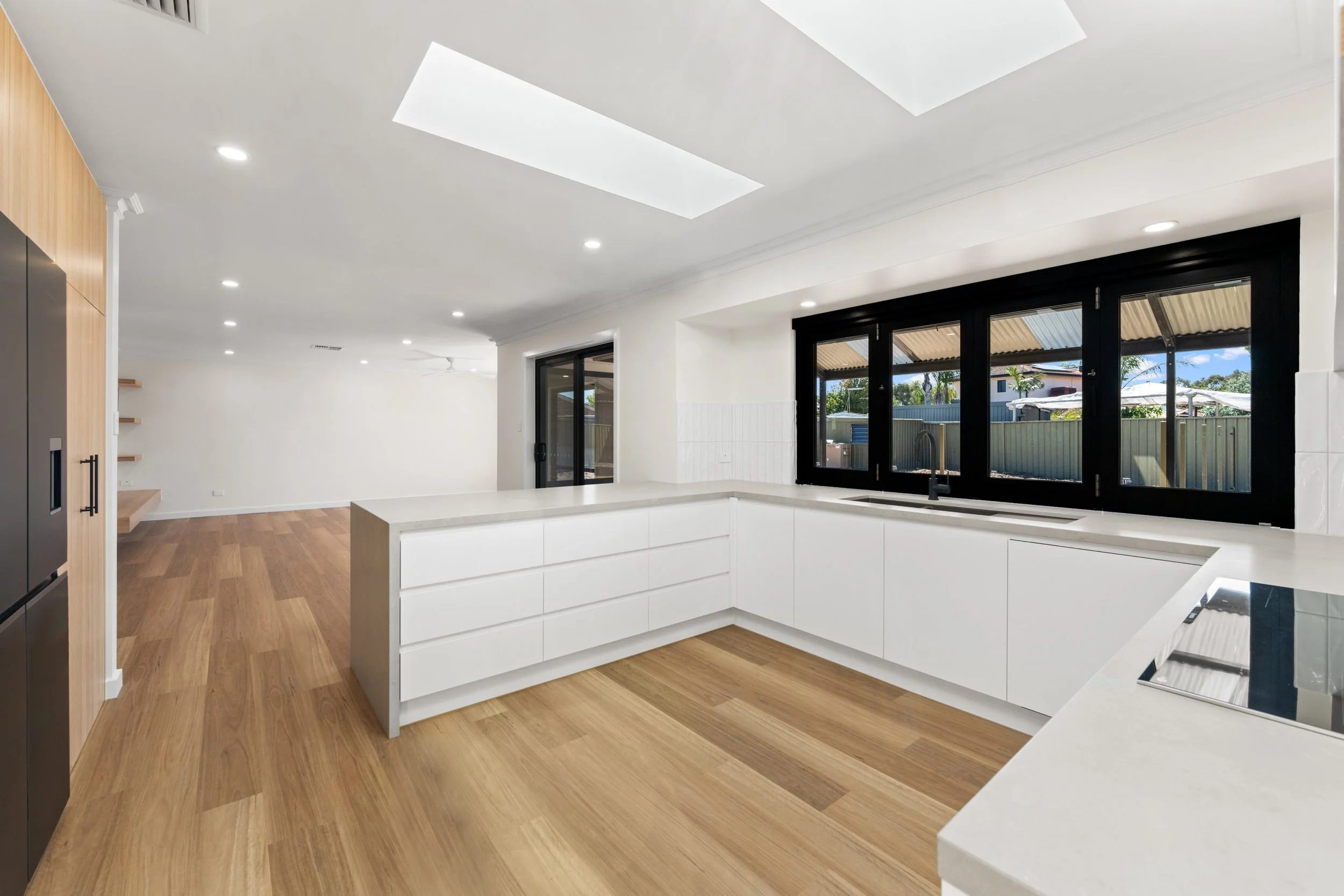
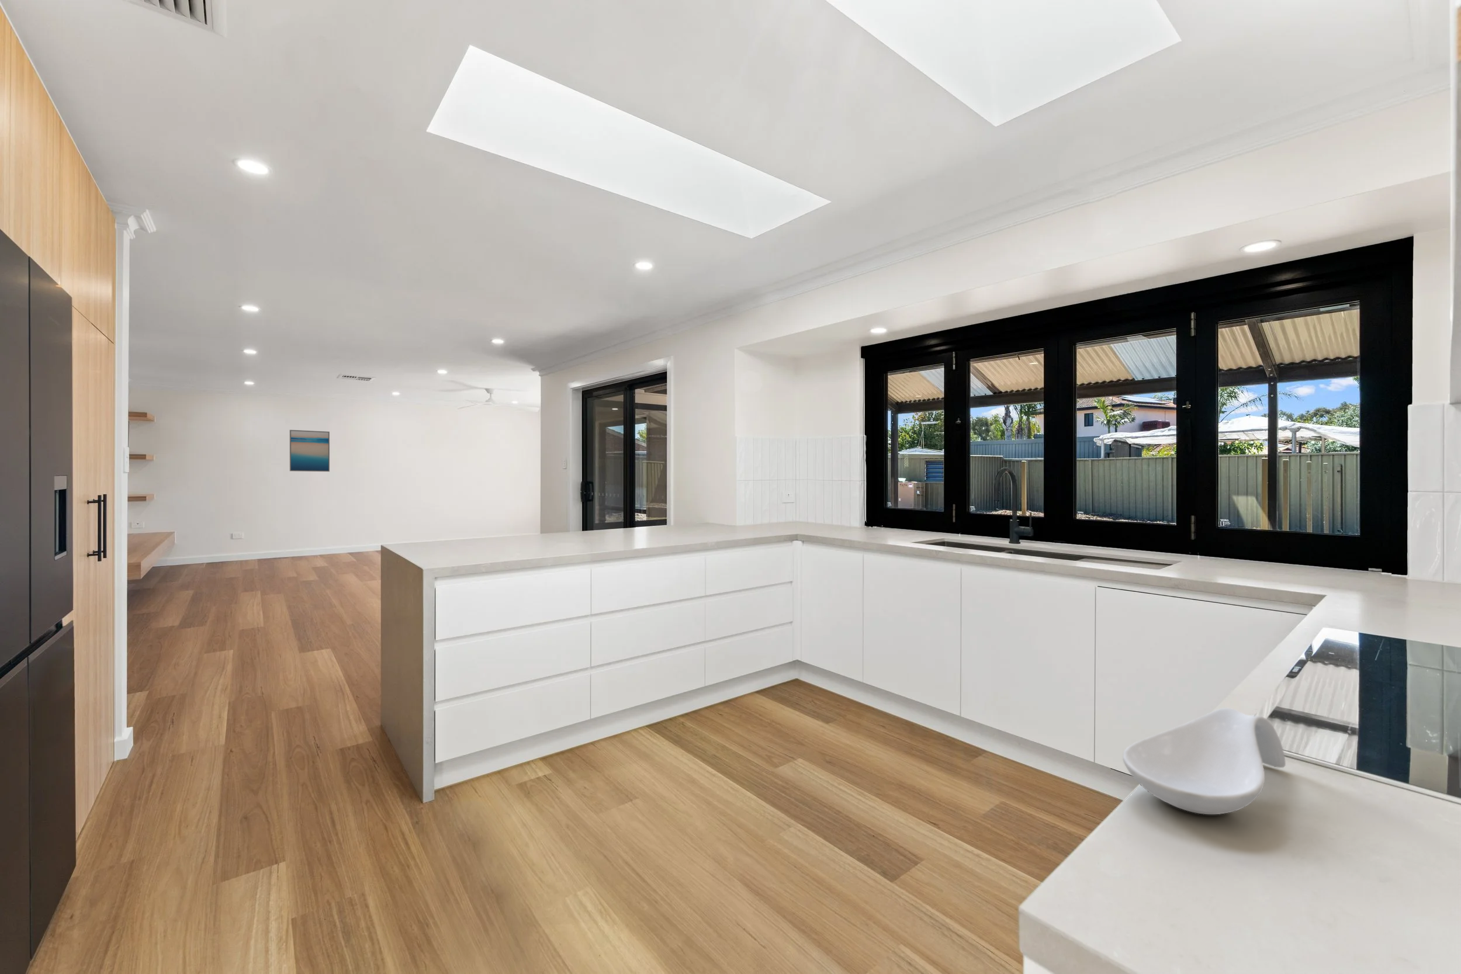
+ wall art (310, 451)
+ spoon rest (1214, 753)
